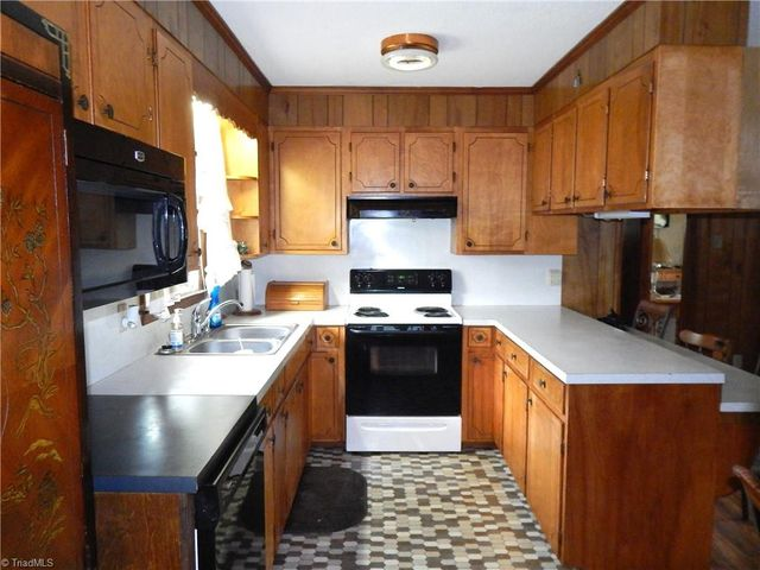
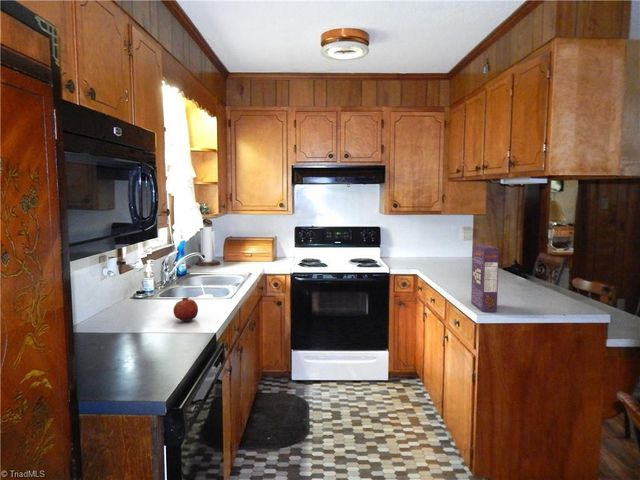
+ cereal box (484, 277)
+ fruit (186, 309)
